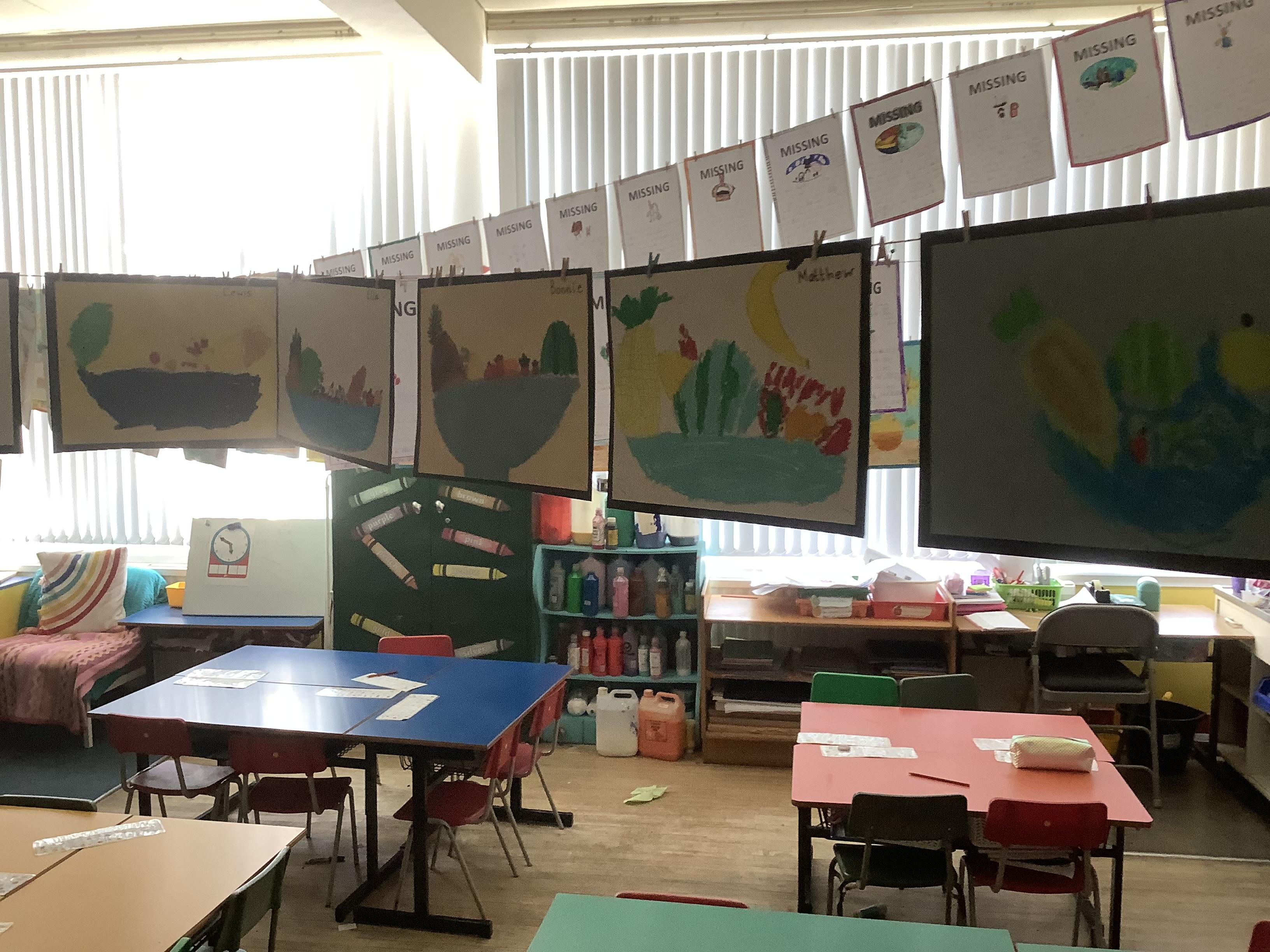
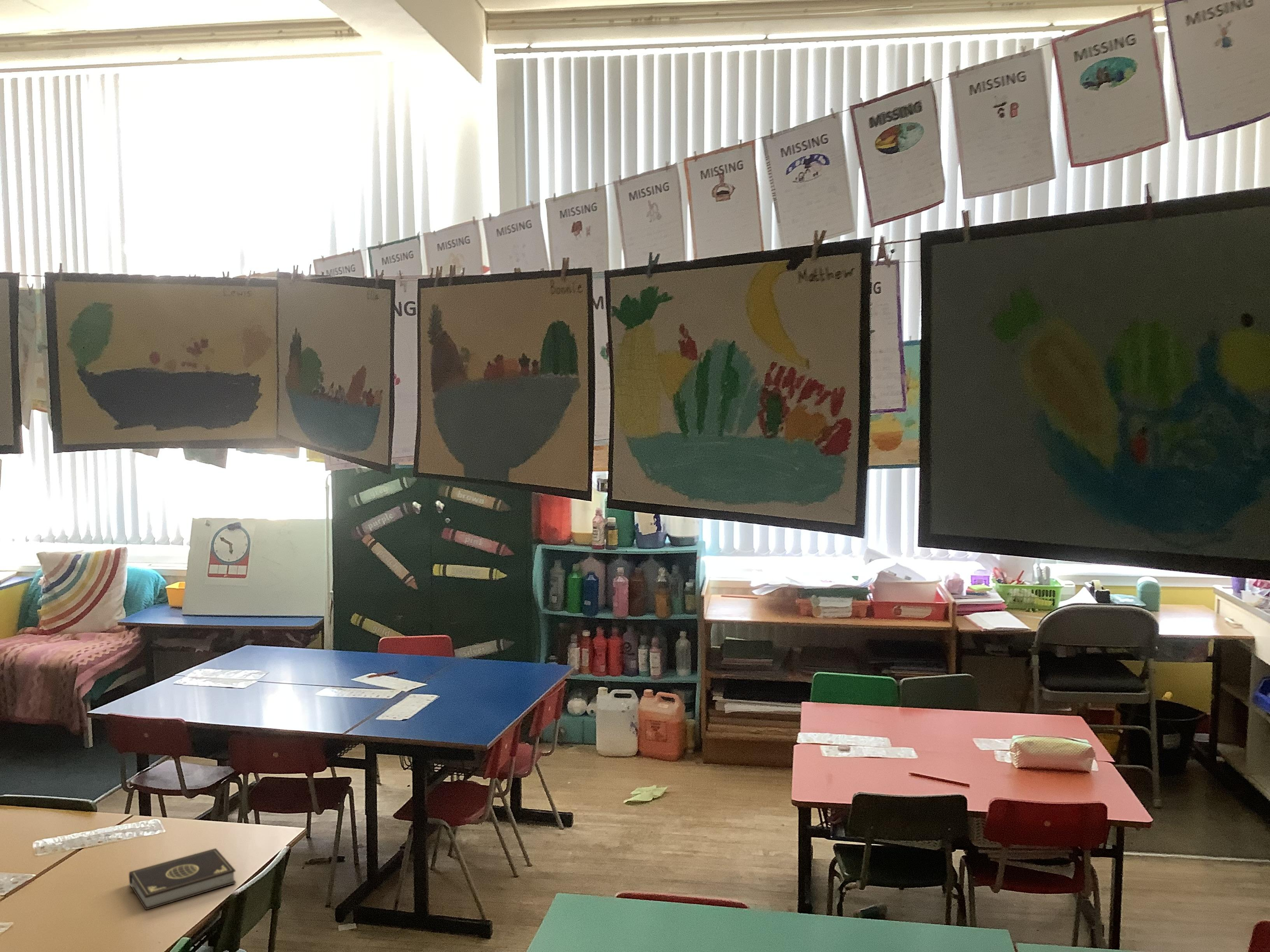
+ book (182, 877)
